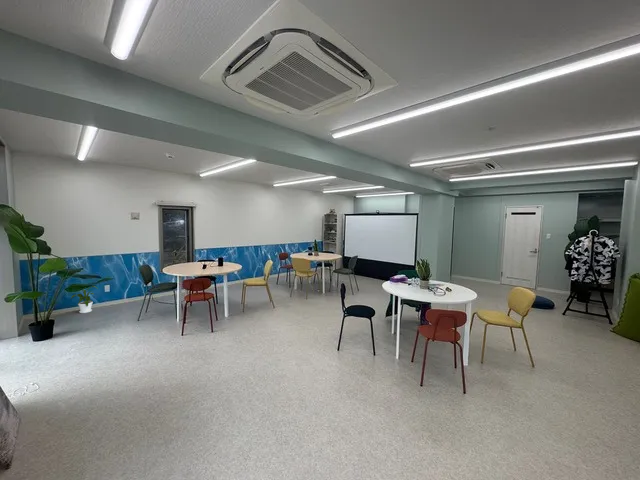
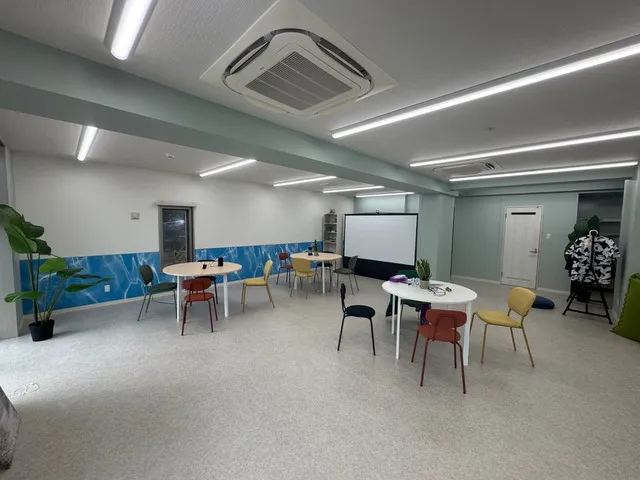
- house plant (84, 298)
